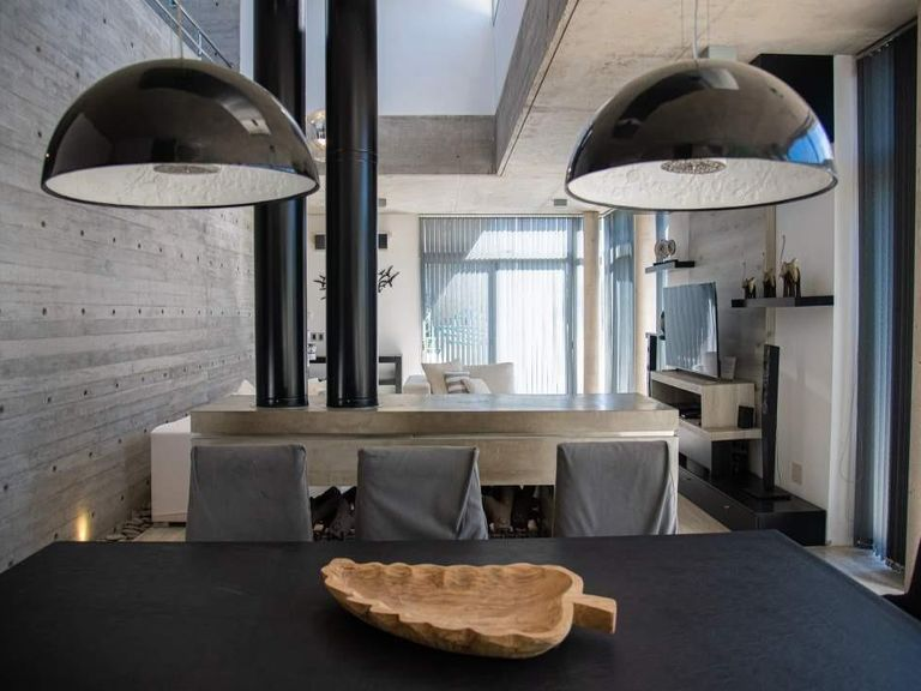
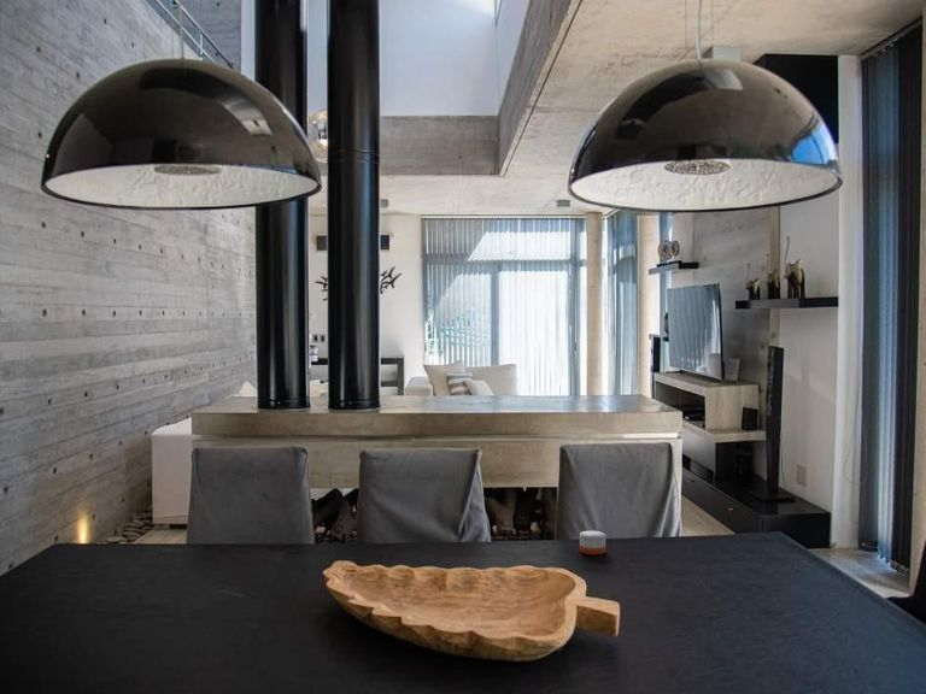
+ candle (592, 533)
